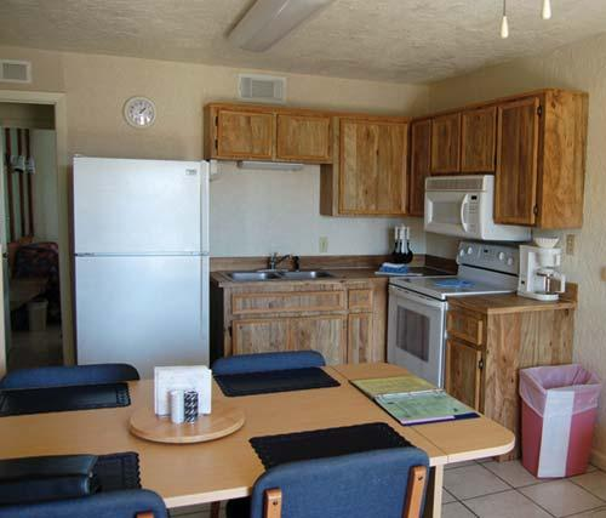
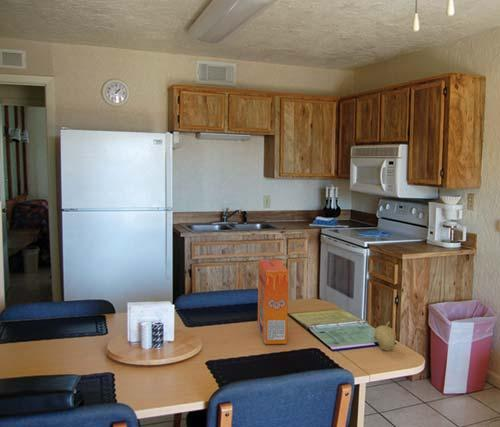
+ cereal box (272, 299)
+ fruit (384, 335)
